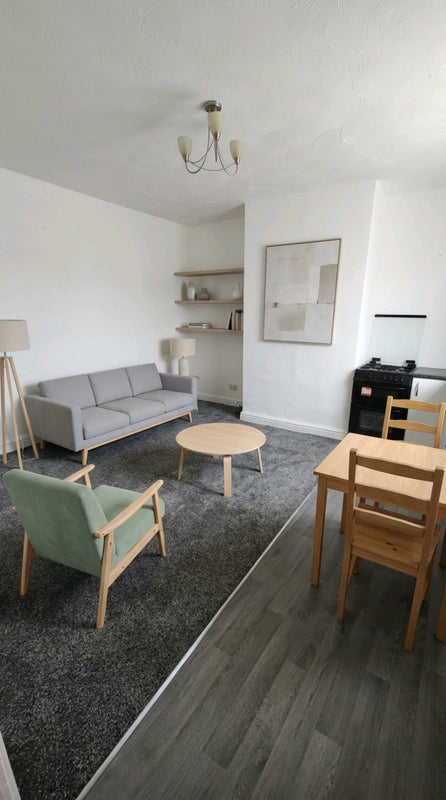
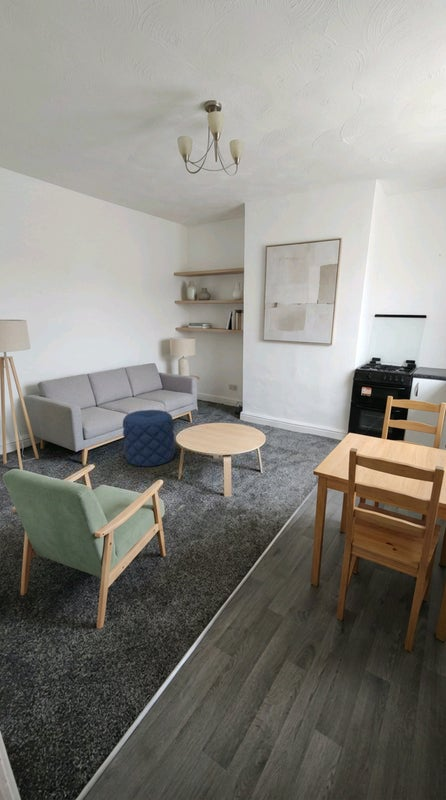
+ pouf (149, 435)
